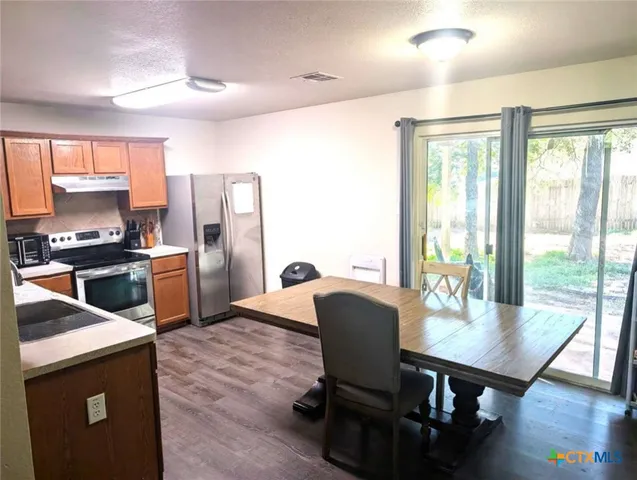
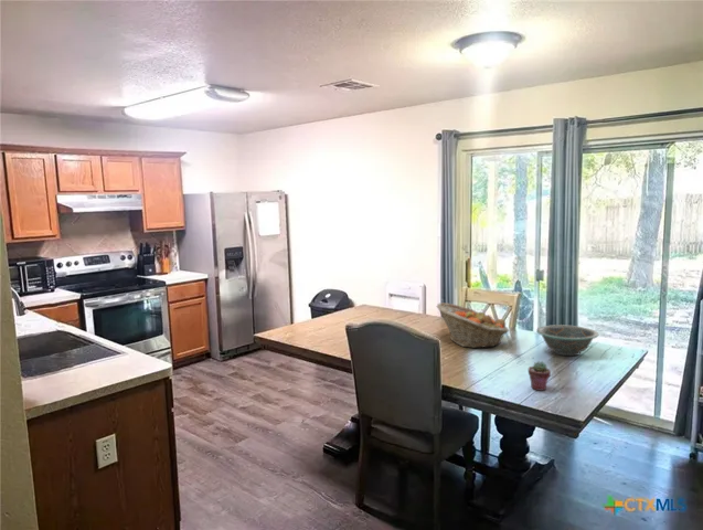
+ potted succulent (539, 374)
+ decorative bowl (566, 341)
+ fruit basket (471, 322)
